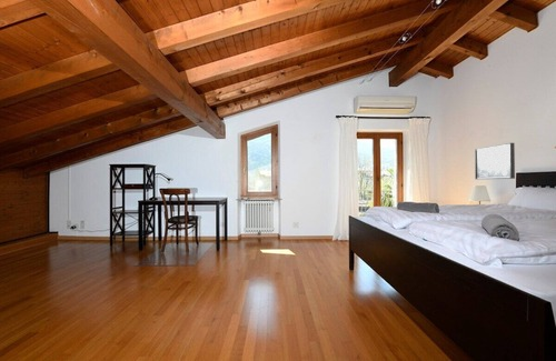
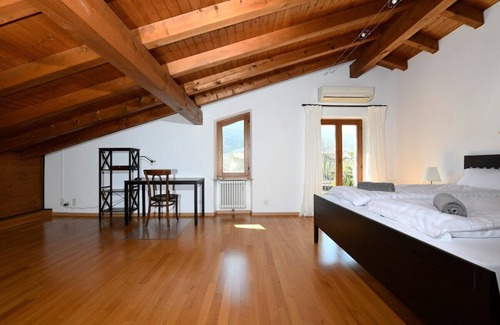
- wall art (493, 162)
